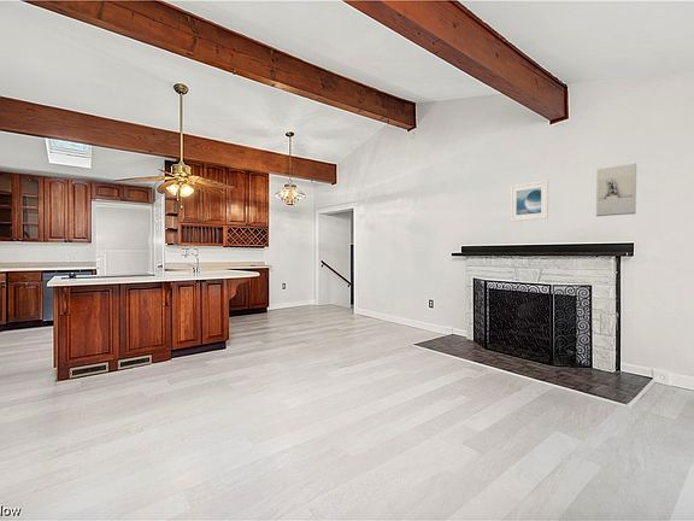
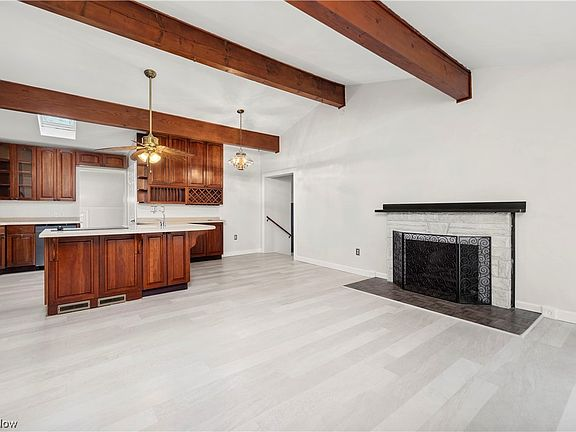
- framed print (528, 201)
- wall sculpture (616, 191)
